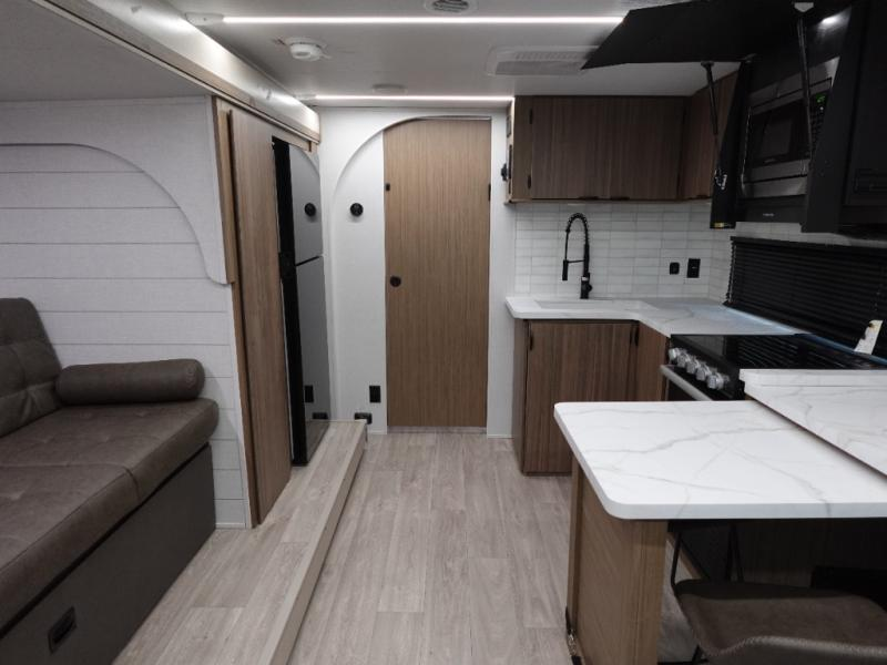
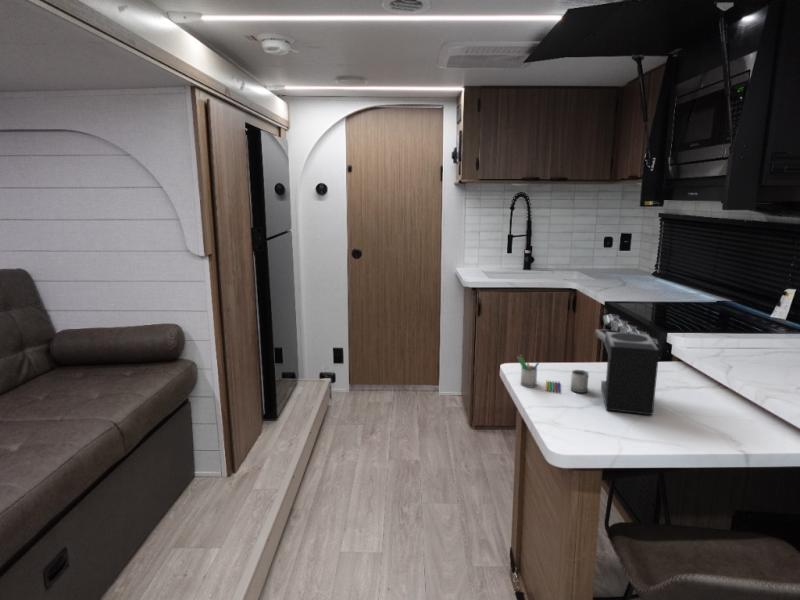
+ coffee maker (580, 370)
